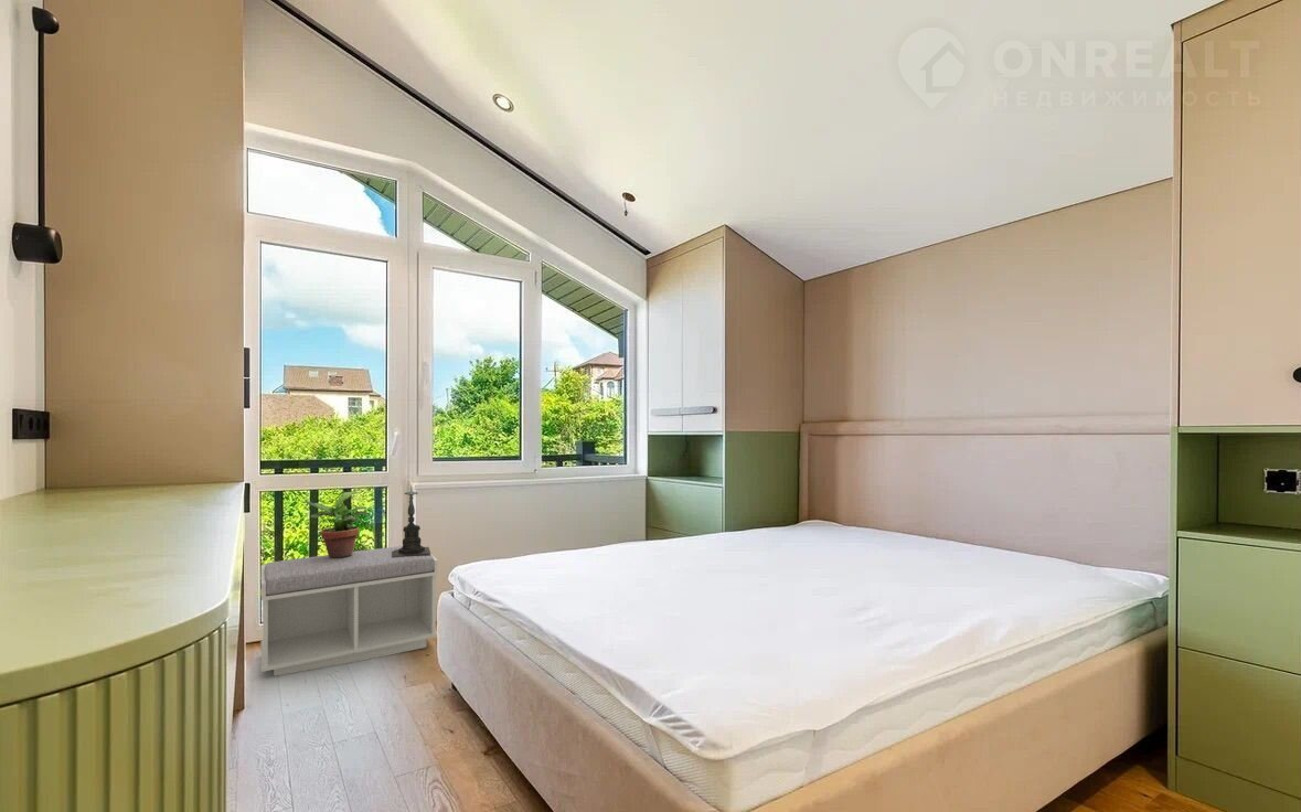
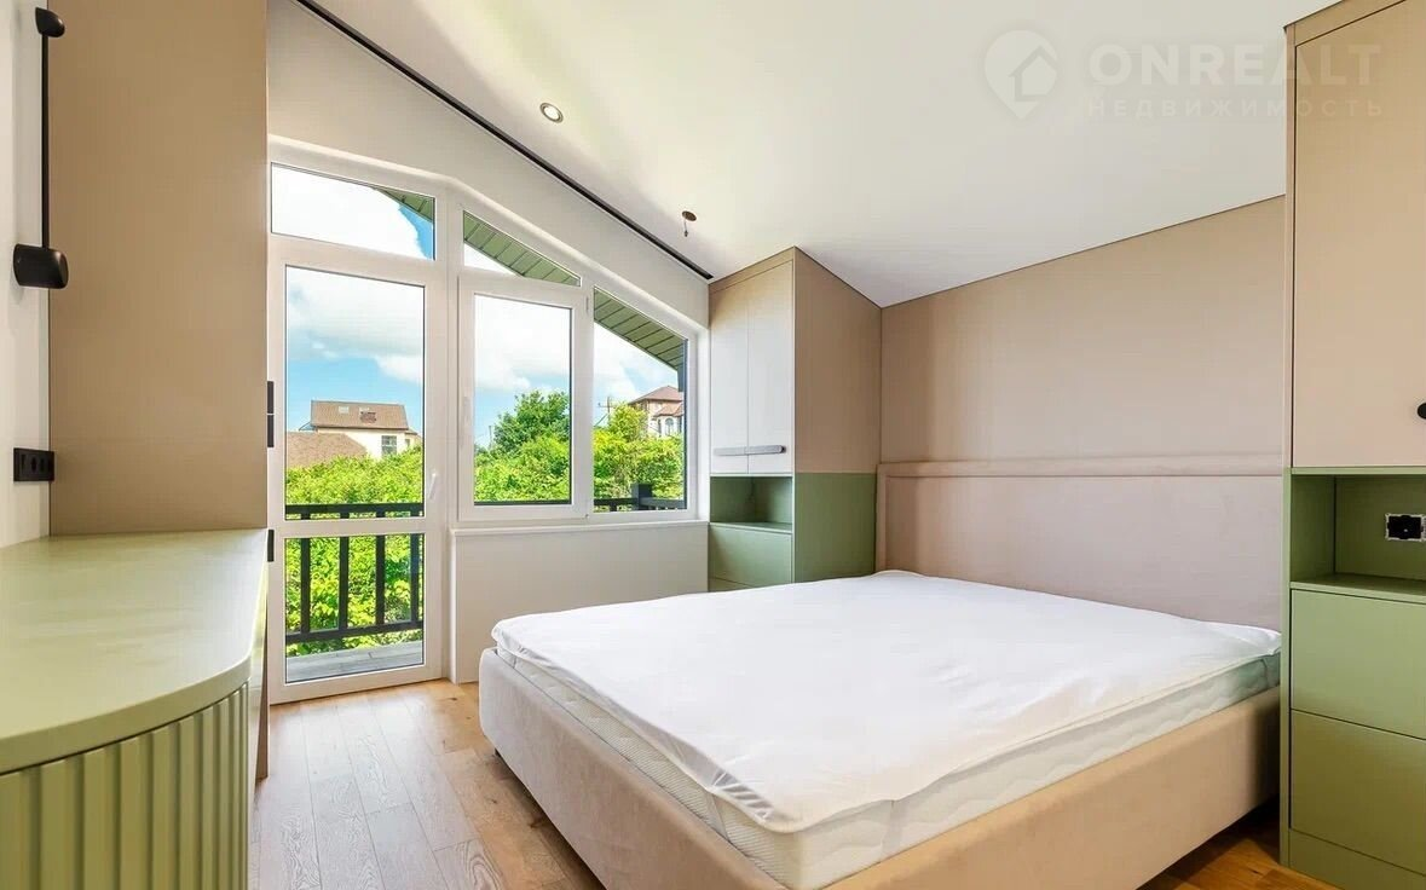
- candle holder (410, 516)
- bench (351, 603)
- potted plant (335, 526)
